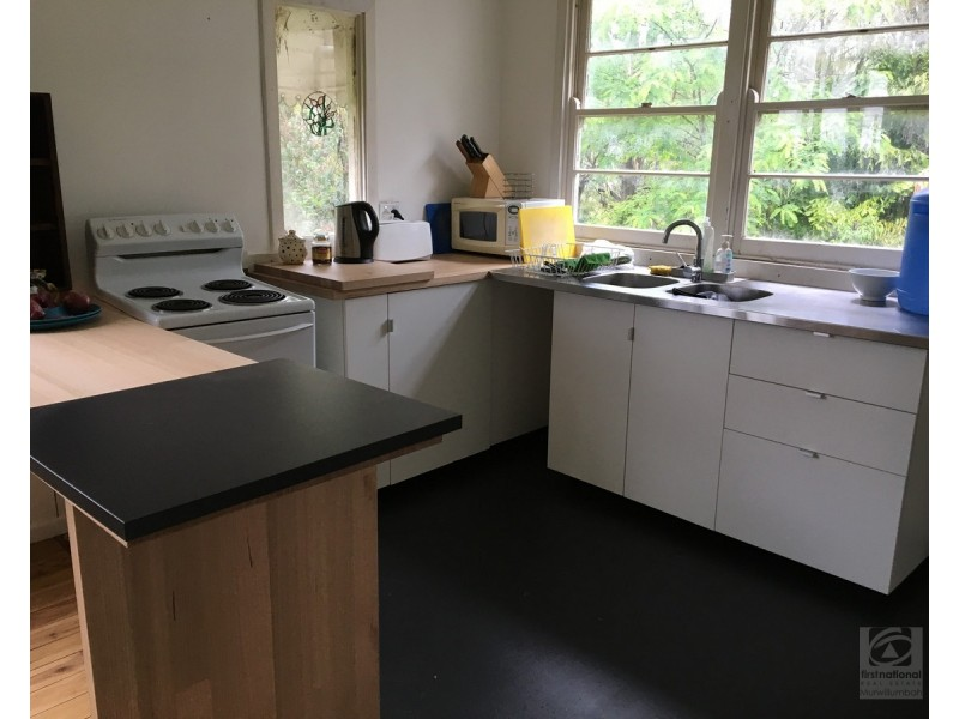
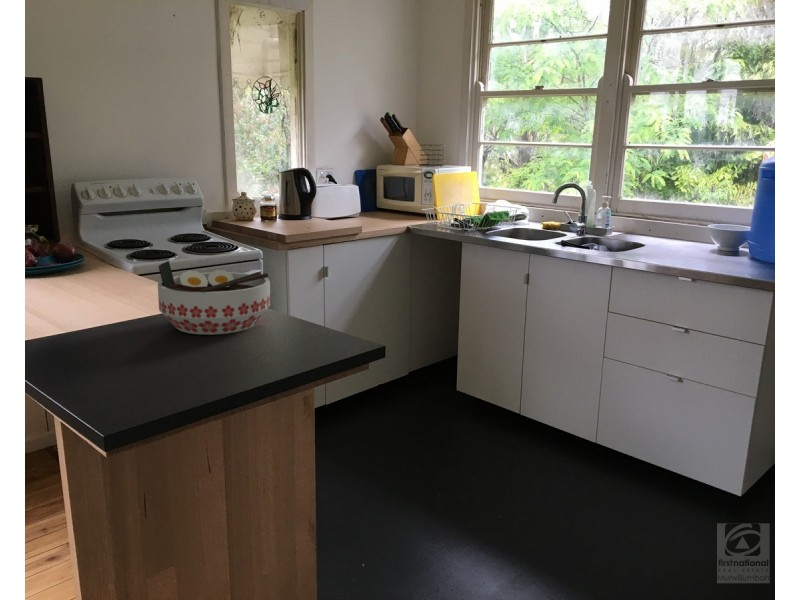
+ bowl (215, 294)
